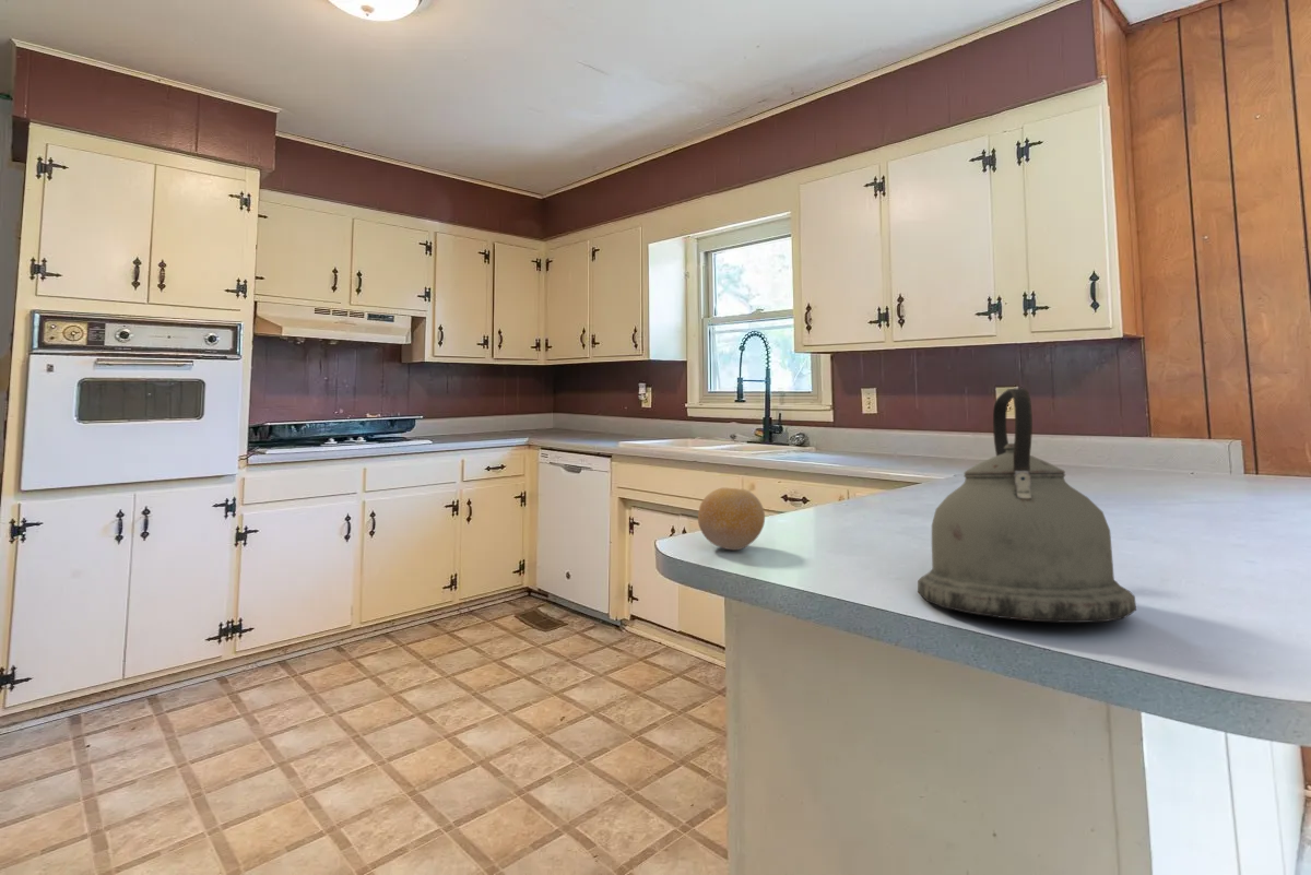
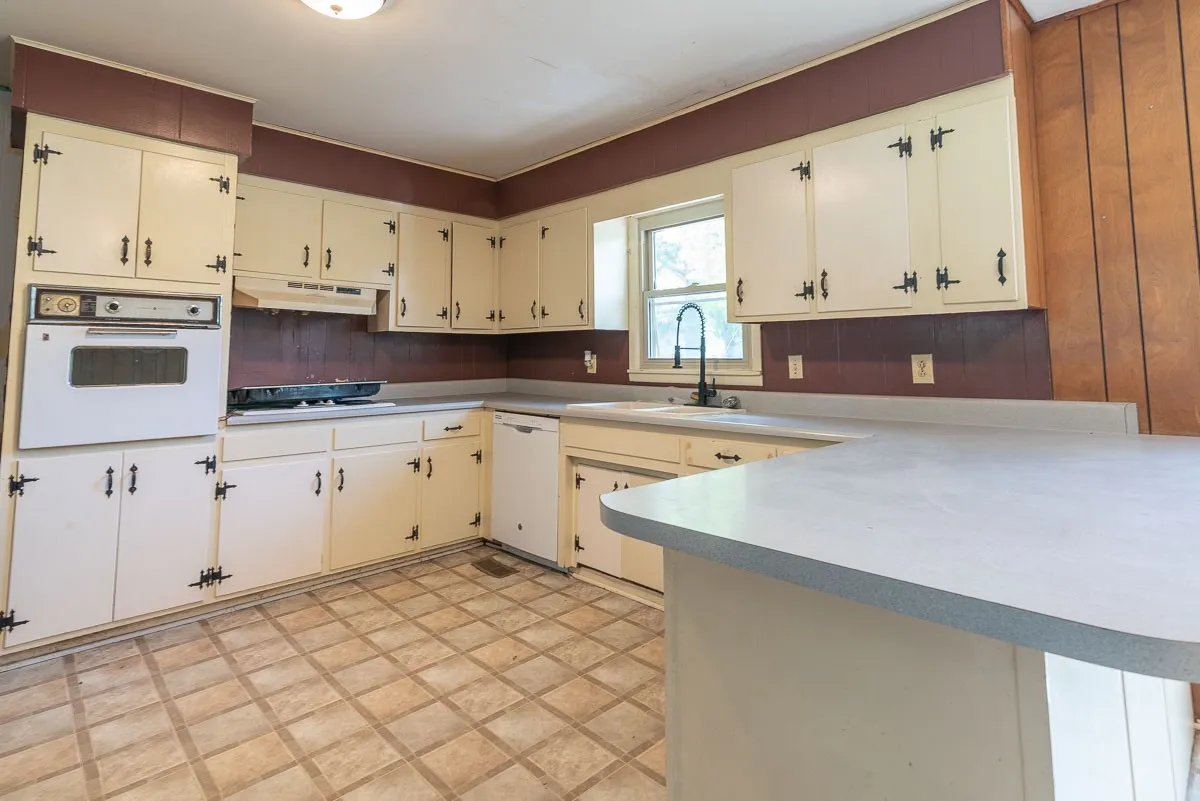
- fruit (731, 518)
- kettle (1005, 496)
